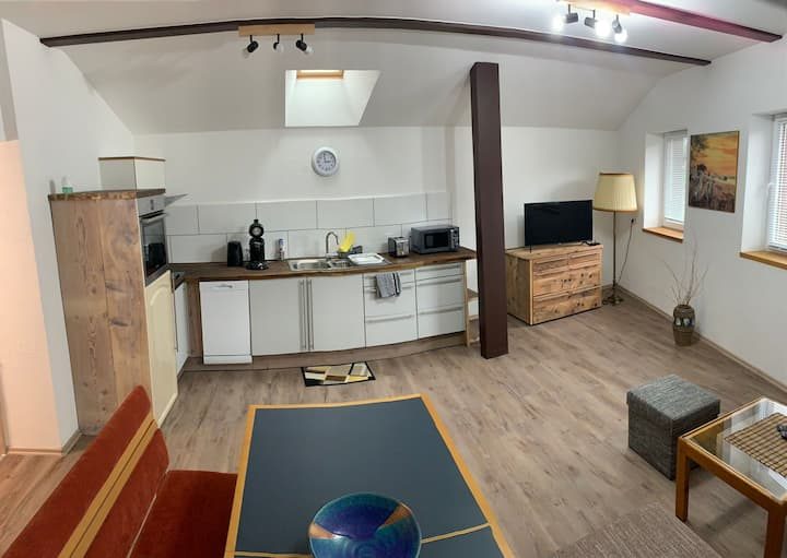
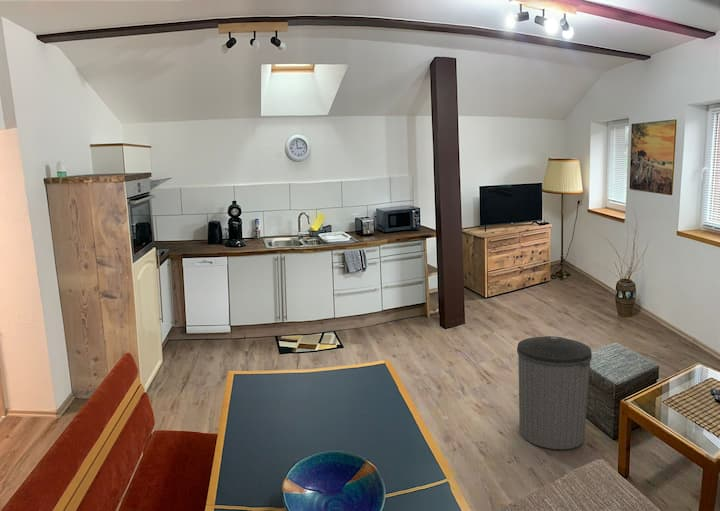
+ trash can (552, 386)
